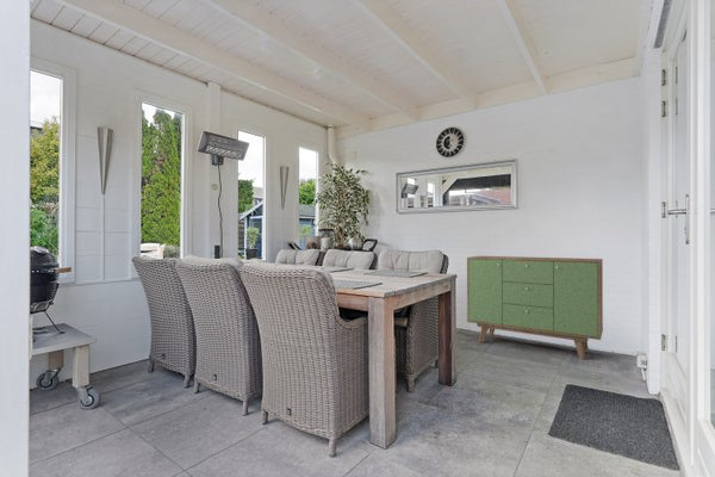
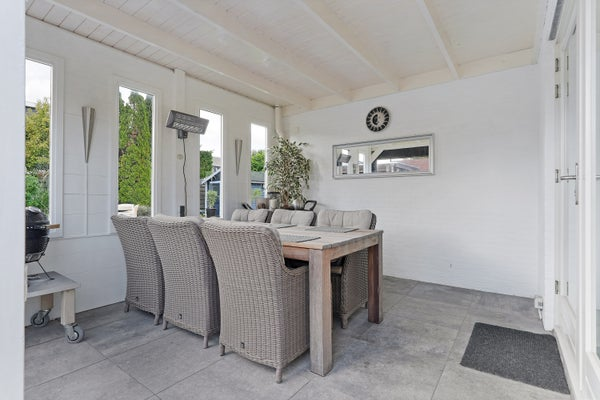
- sideboard (530, 302)
